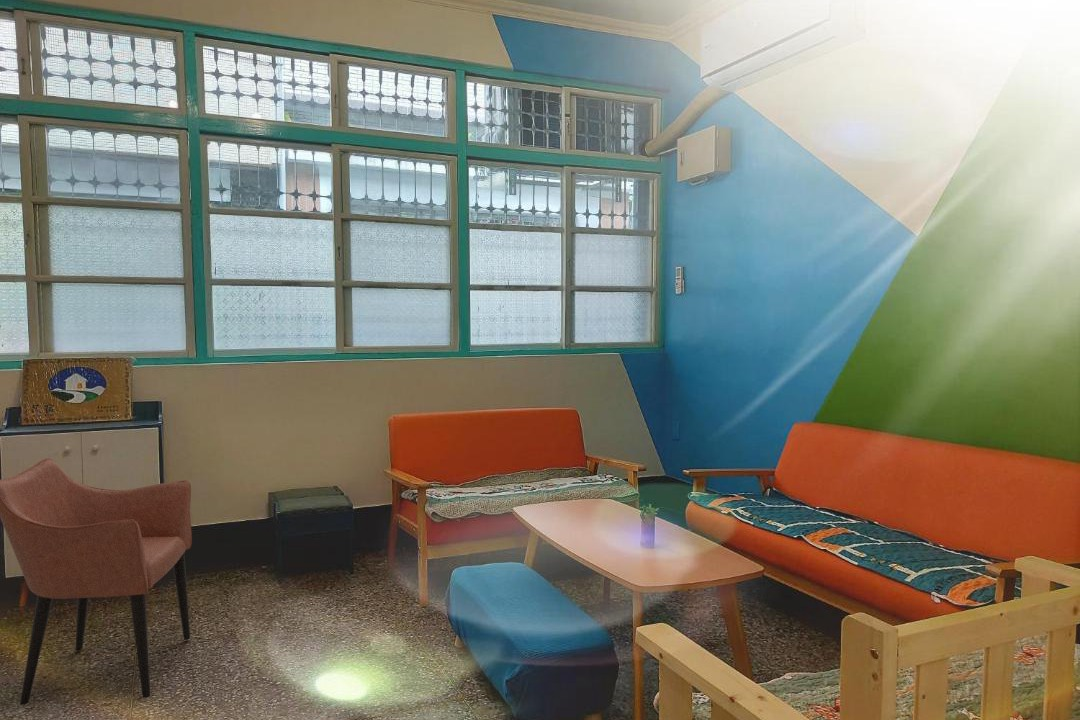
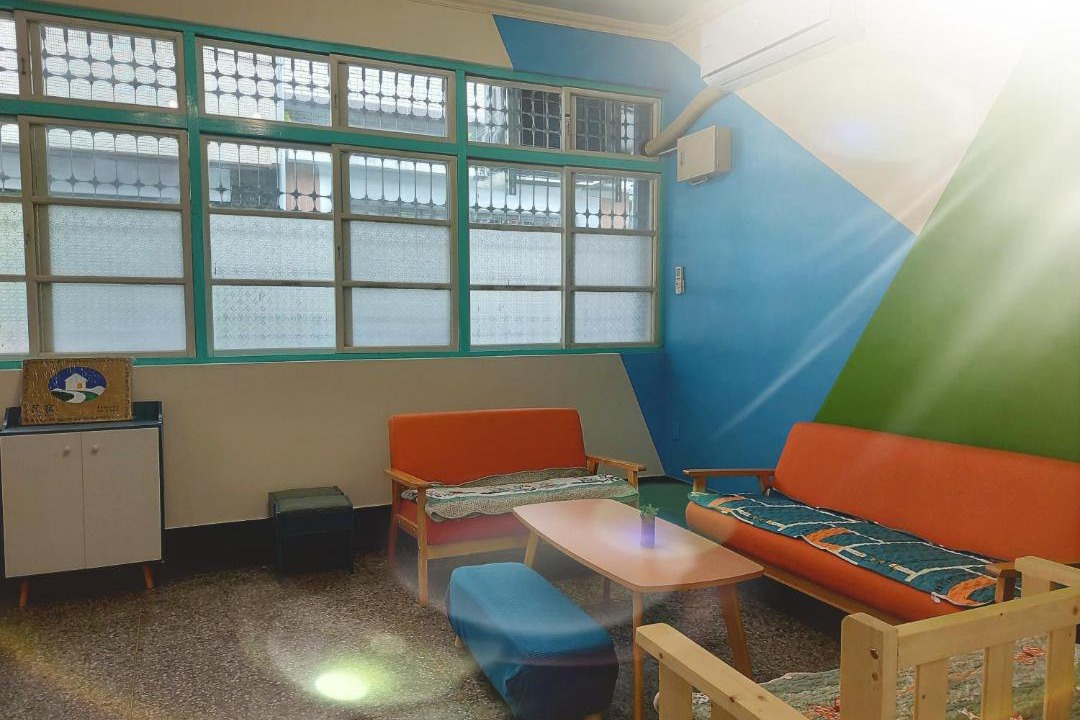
- armchair (94, 569)
